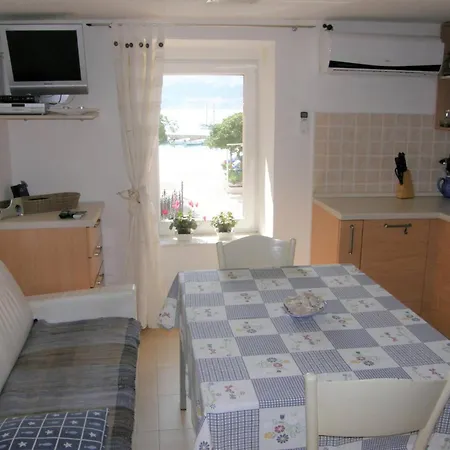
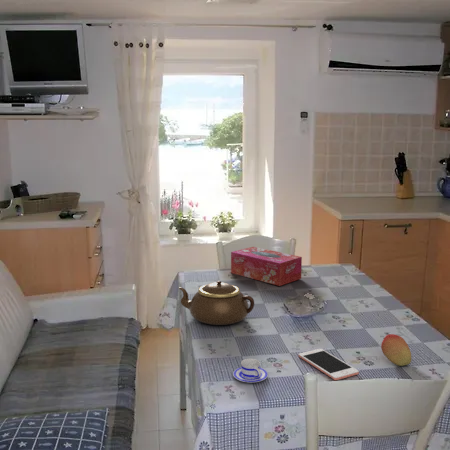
+ teacup (250, 369)
+ cell phone (327, 363)
+ tissue box (265, 265)
+ fruit (396, 349)
+ teapot (217, 300)
